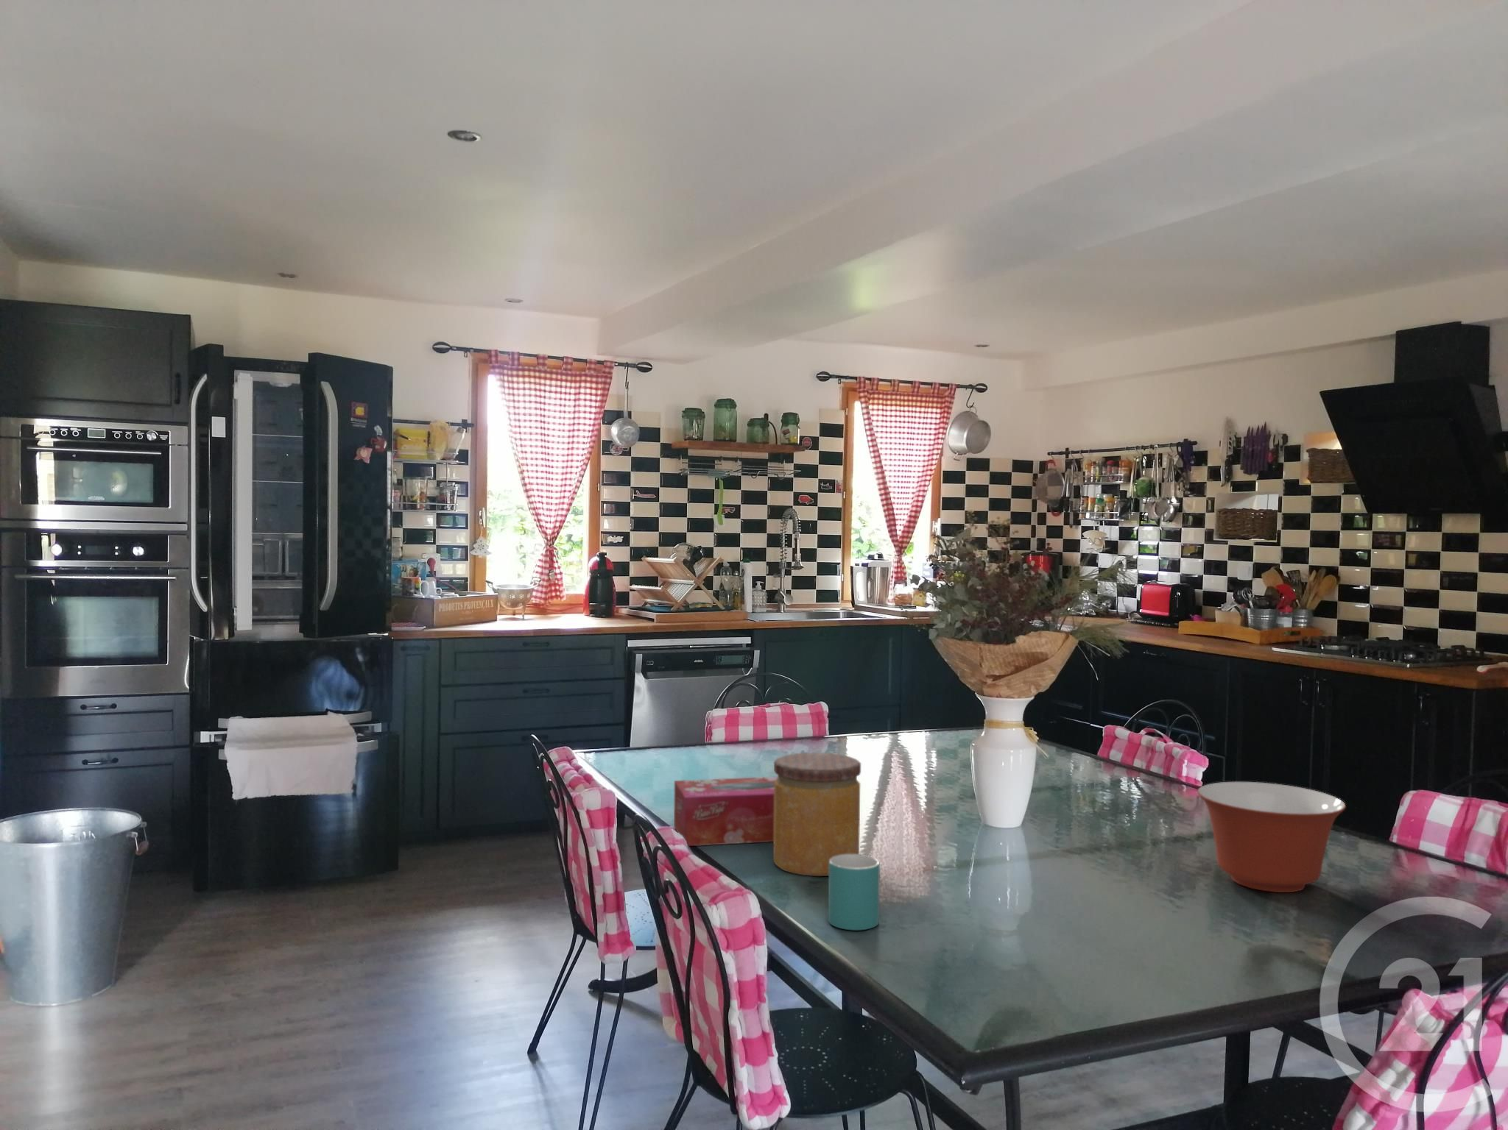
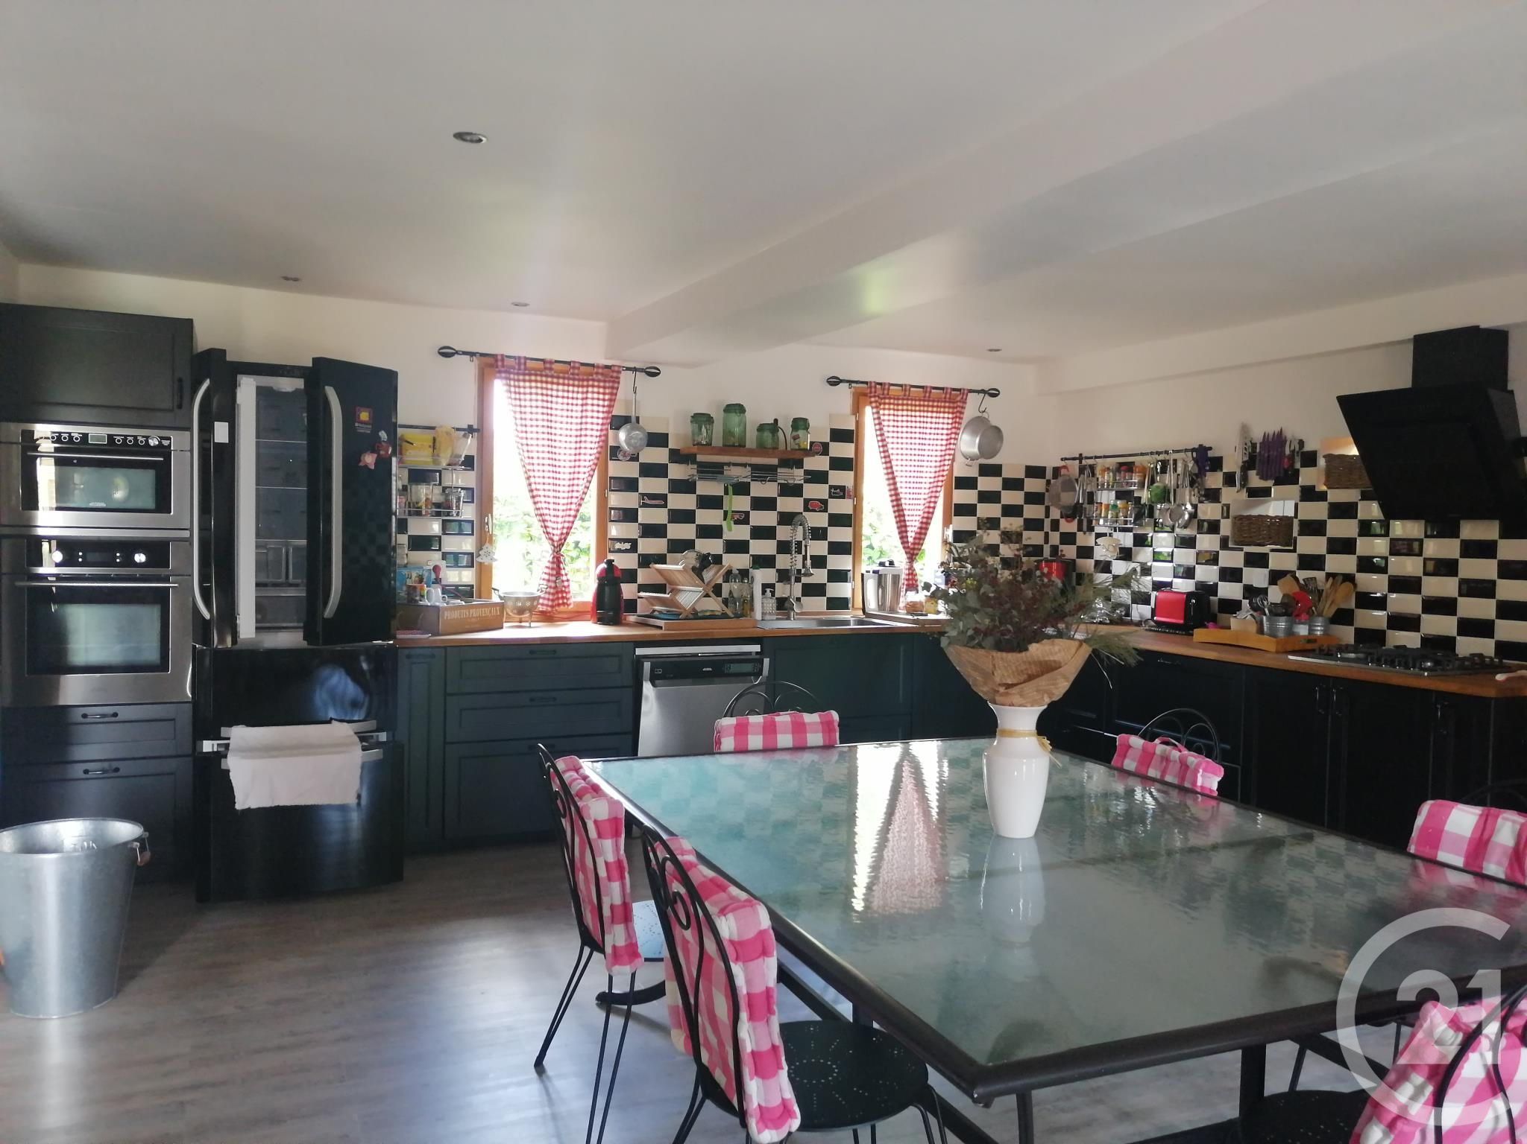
- tissue box (747, 810)
- mixing bowl (1268, 839)
- jar (817, 812)
- mug (849, 888)
